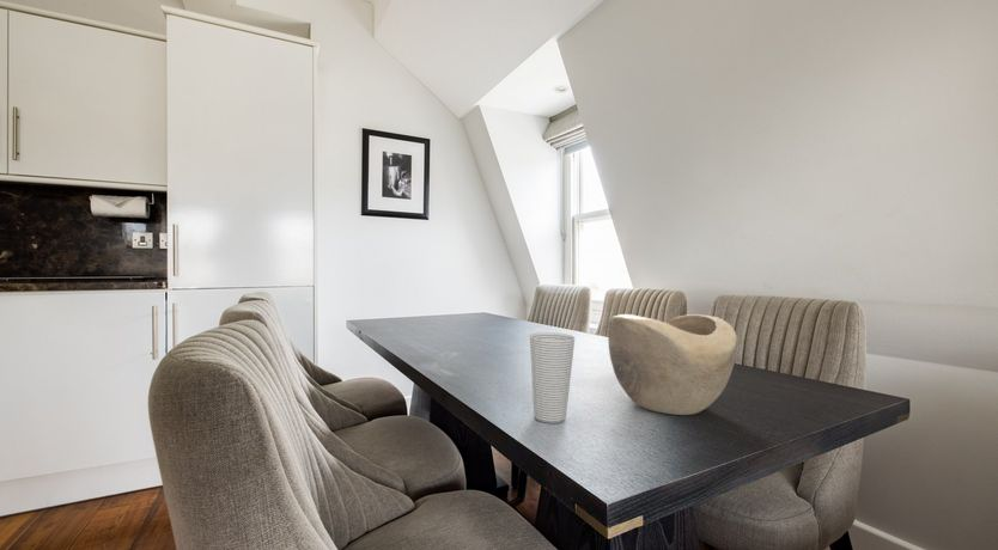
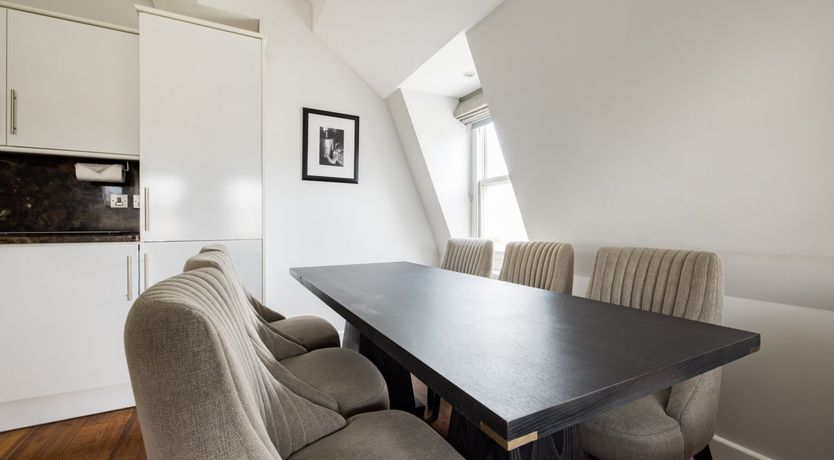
- decorative bowl (668, 359)
- cup (550, 377)
